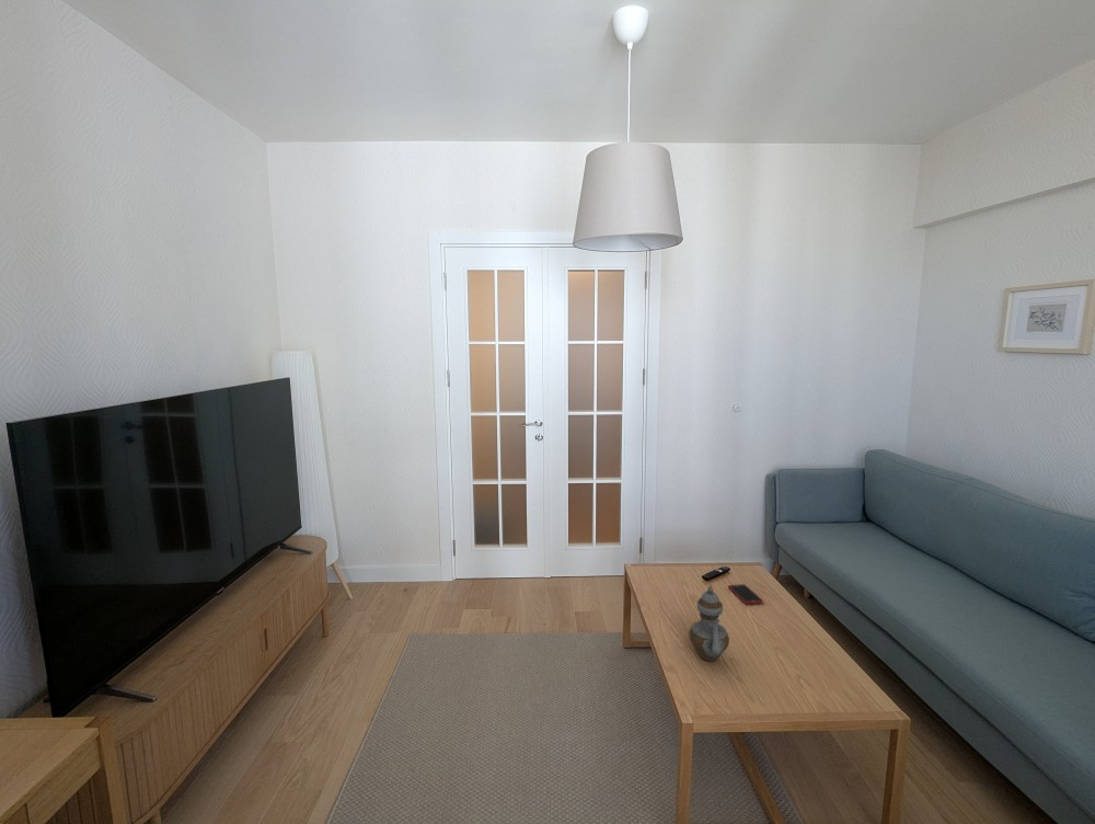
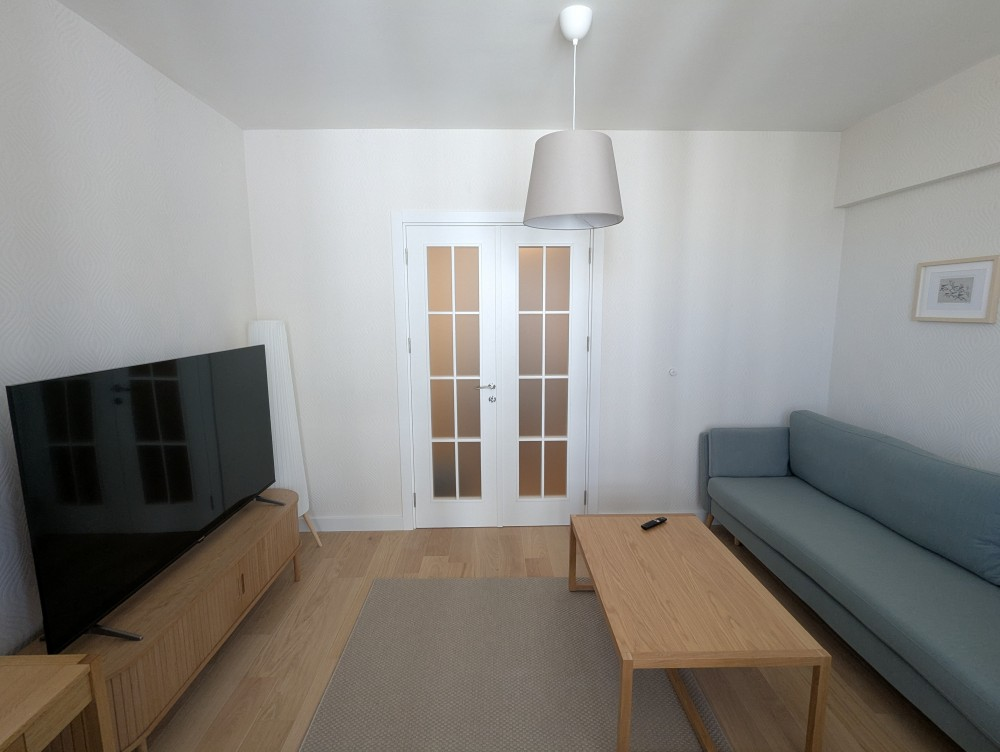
- teapot (708, 619)
- cell phone (745, 594)
